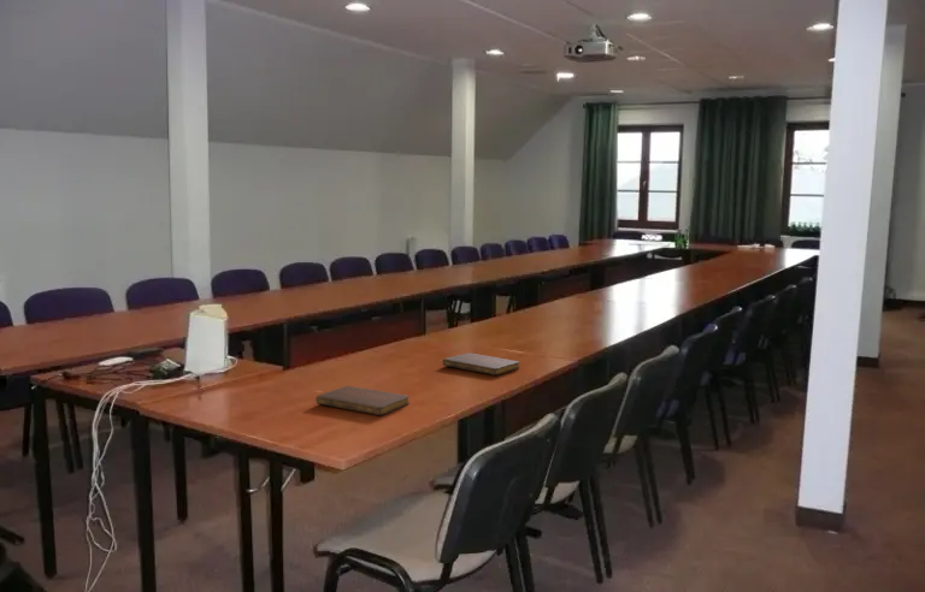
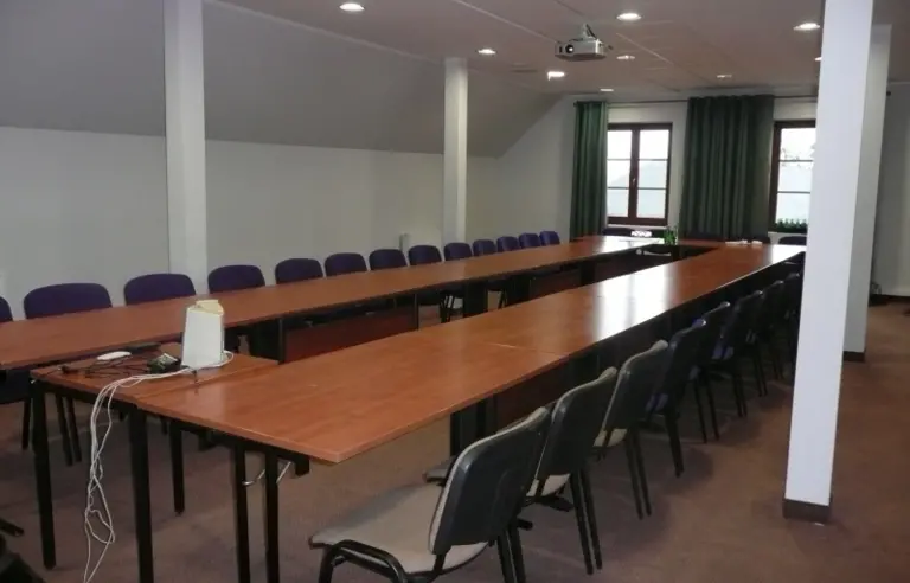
- notebook (363, 399)
- notebook (481, 363)
